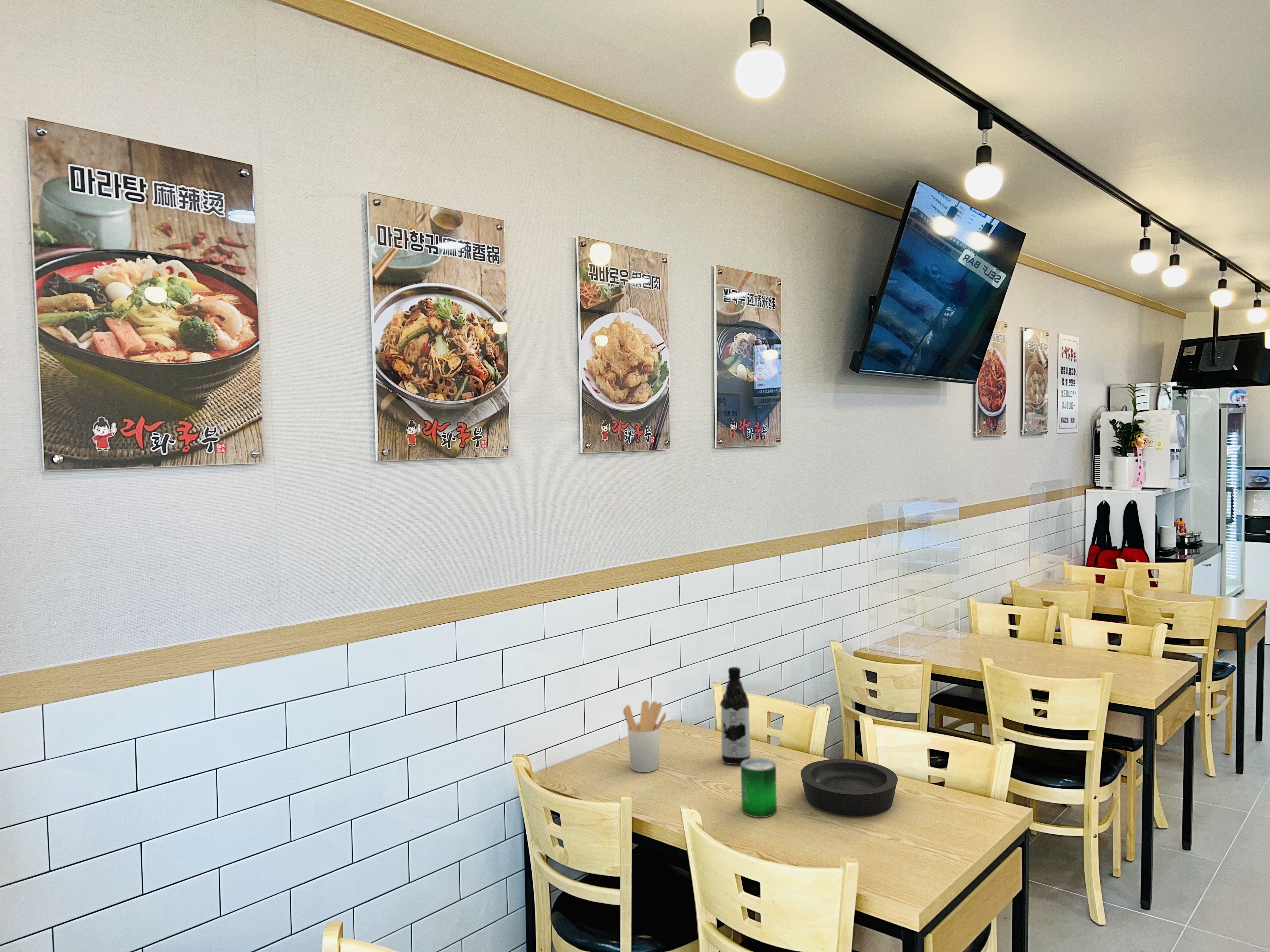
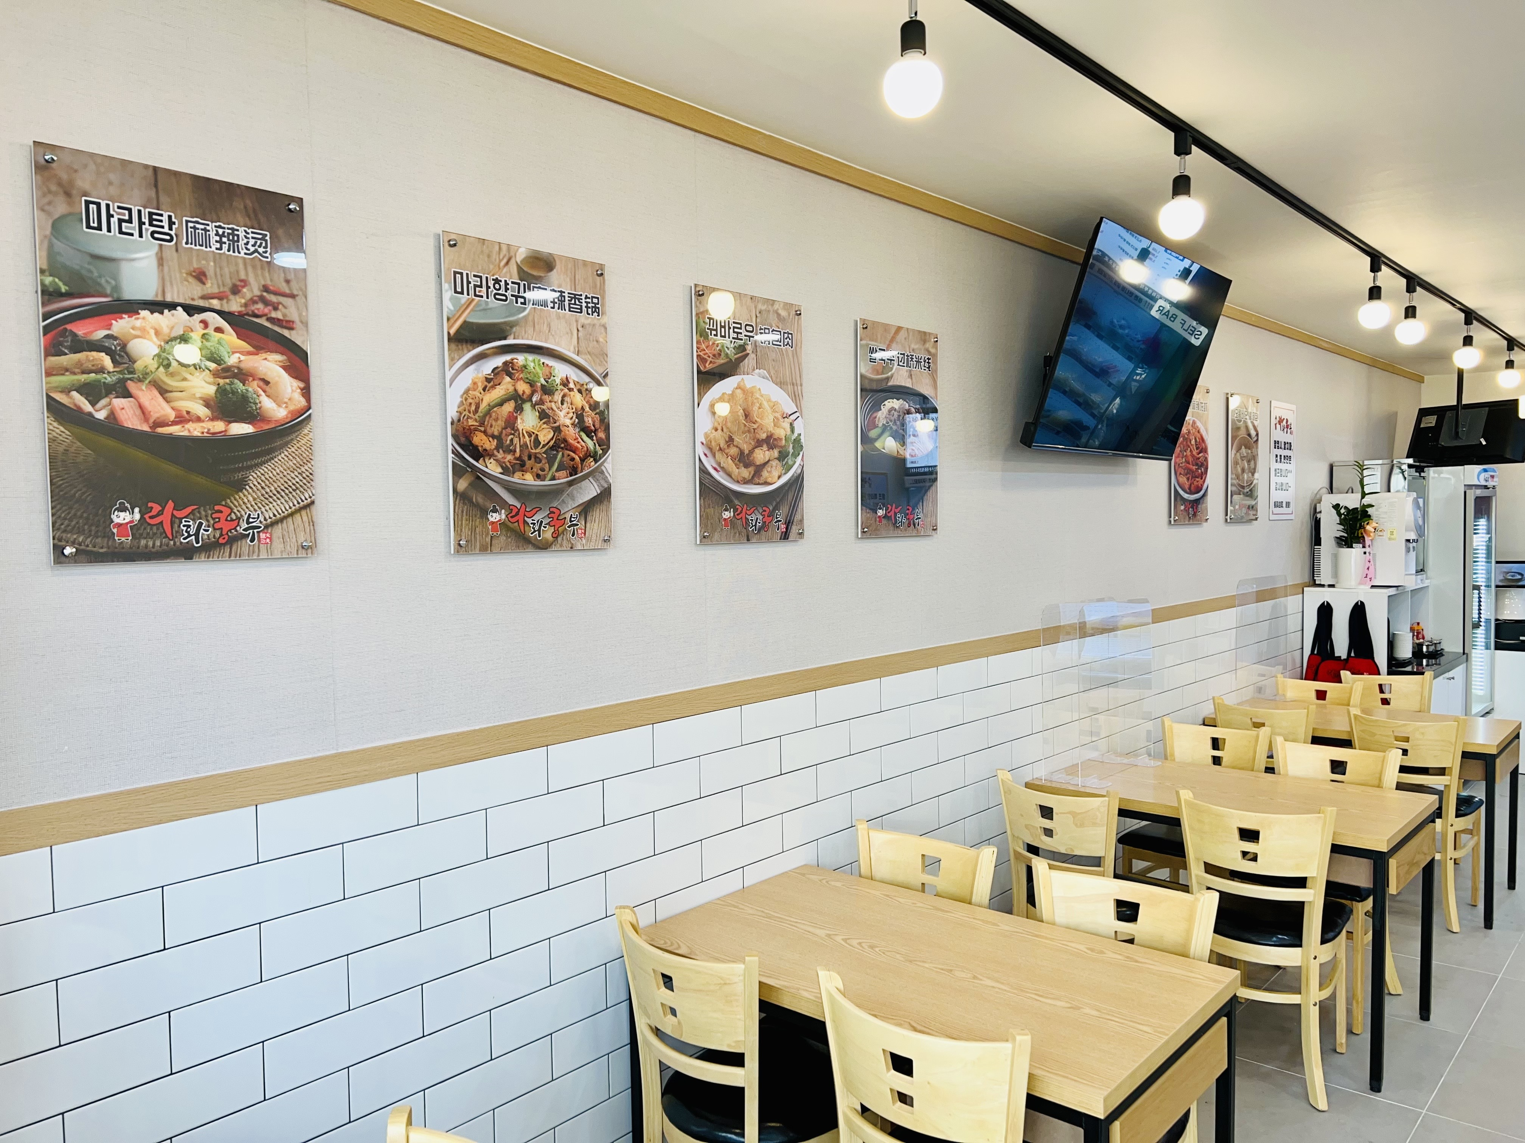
- utensil holder (647, 734)
- beverage can (759, 787)
- water bottle (735, 714)
- bowl (849, 787)
